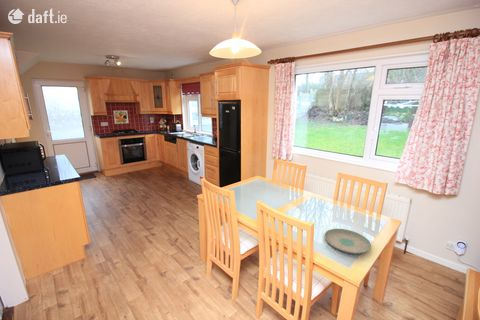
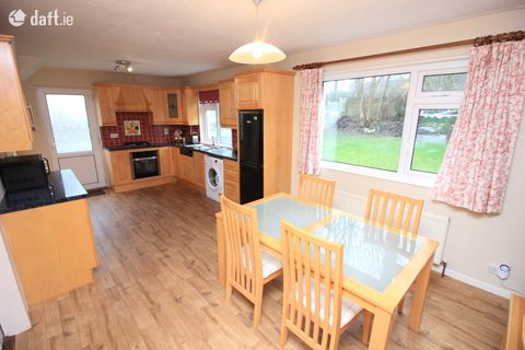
- plate (346, 241)
